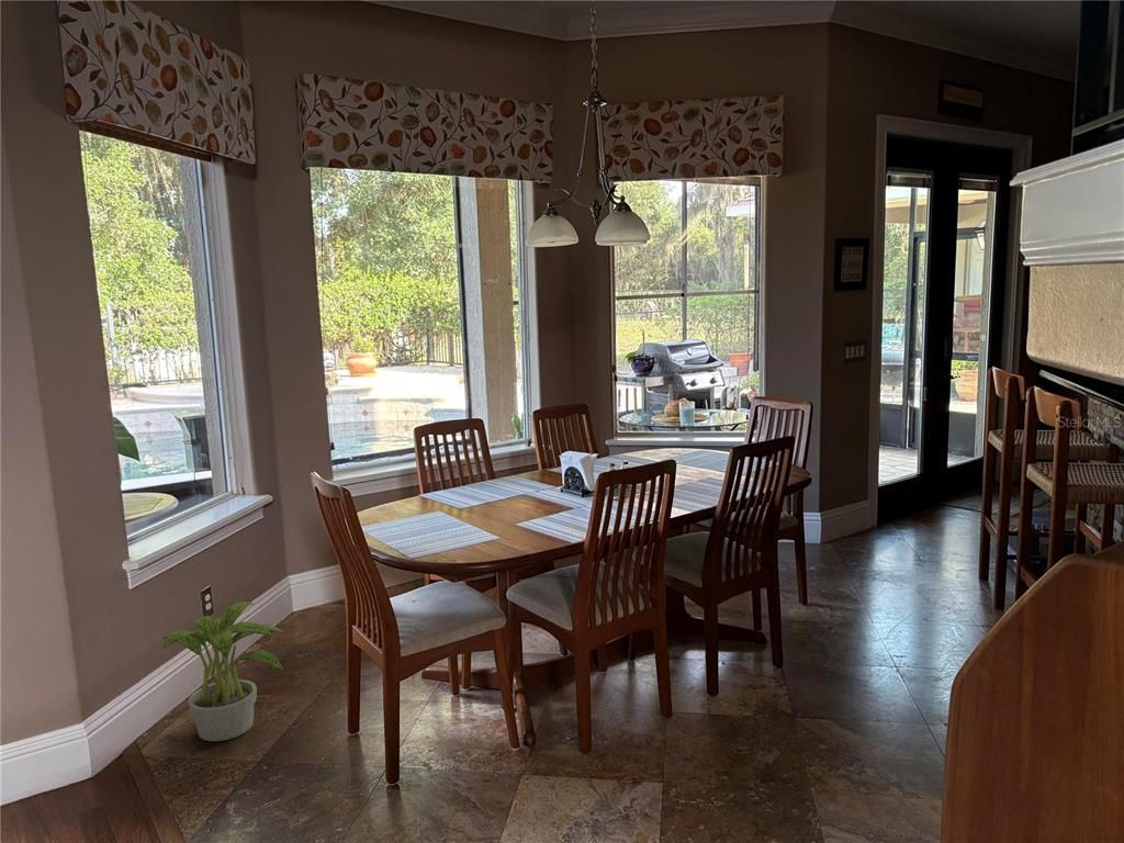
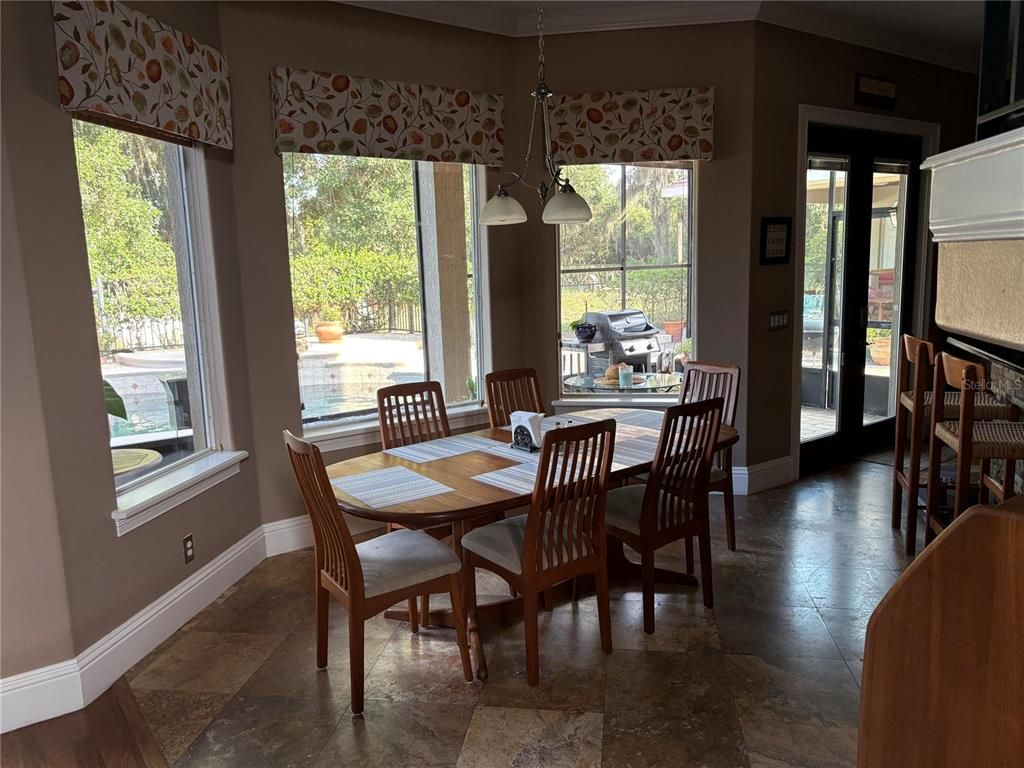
- potted plant (221, 672)
